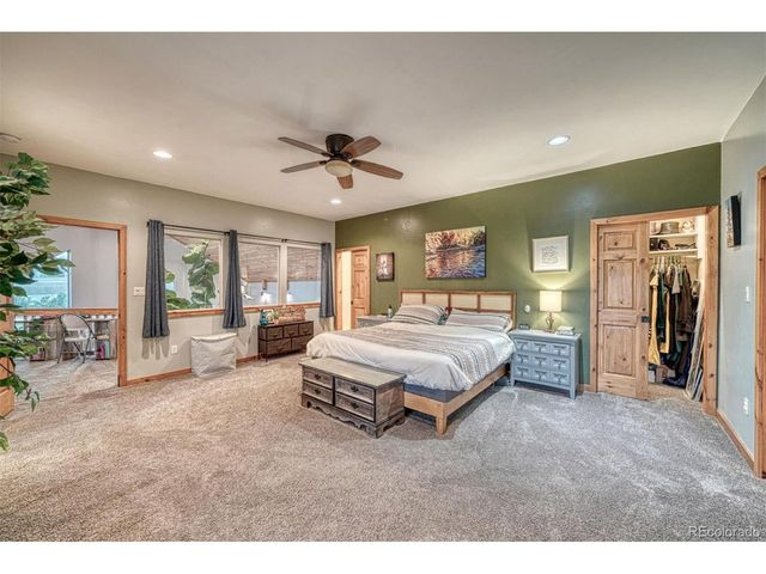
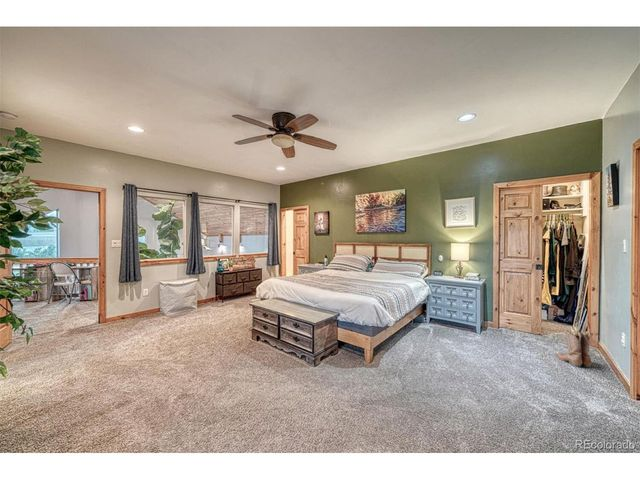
+ boots (573, 345)
